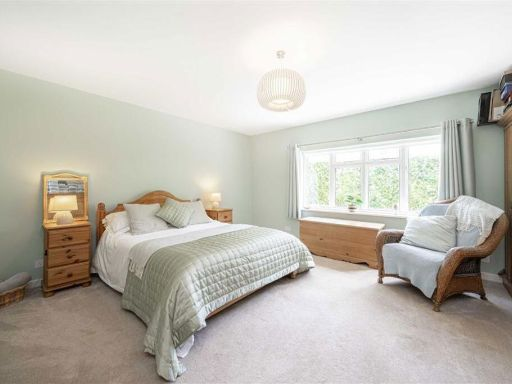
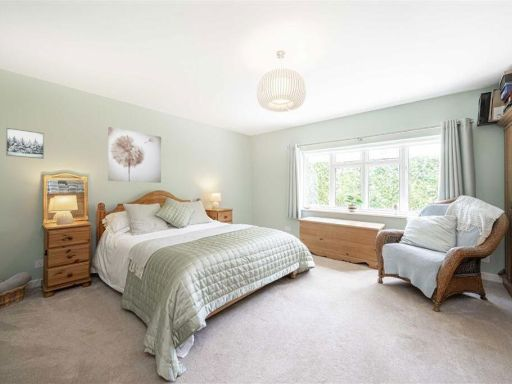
+ wall art (25, 143)
+ wall art (136, 157)
